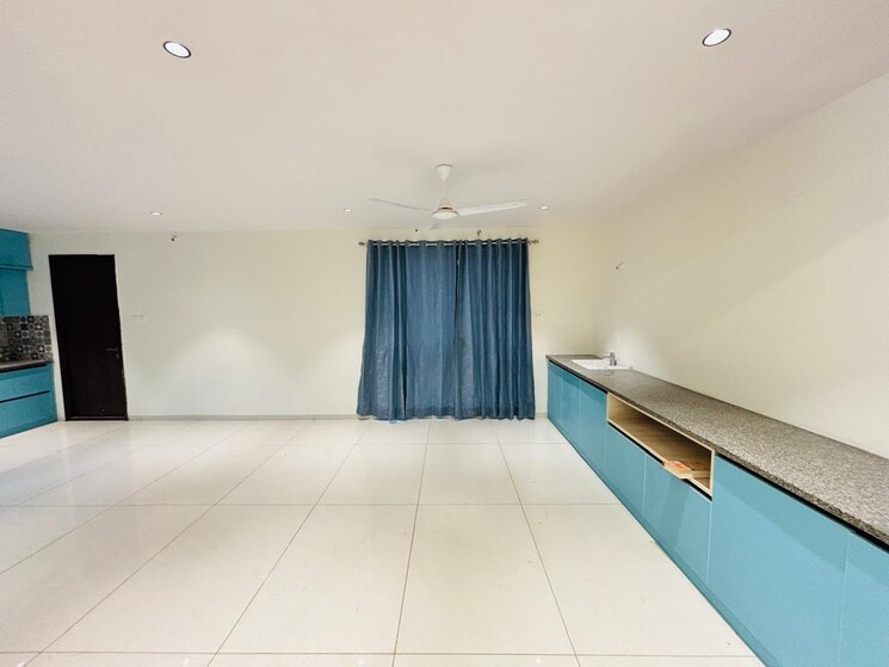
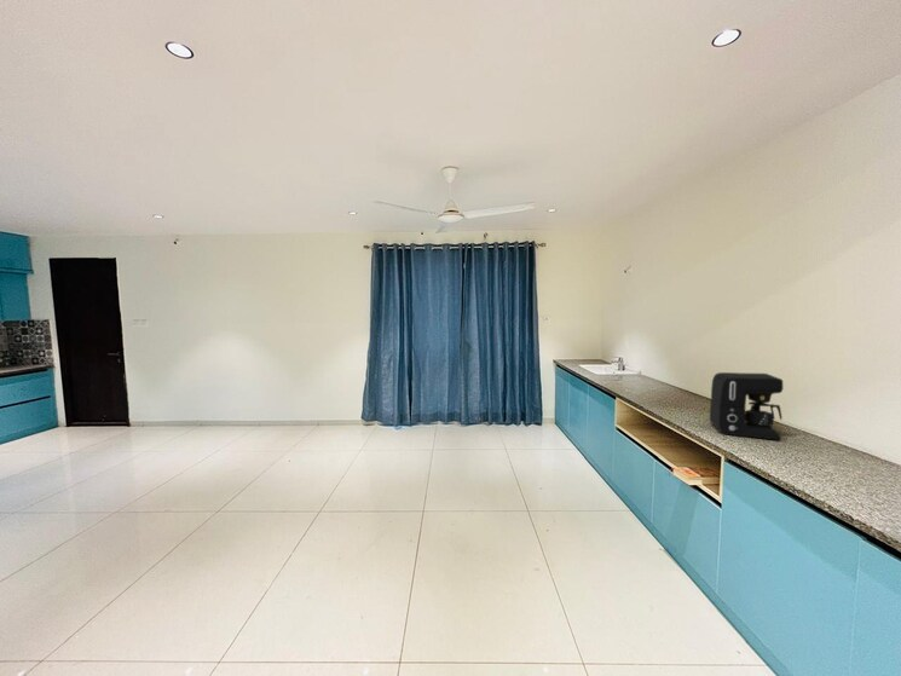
+ coffee maker (749, 403)
